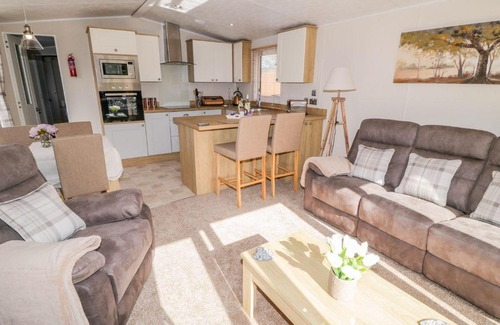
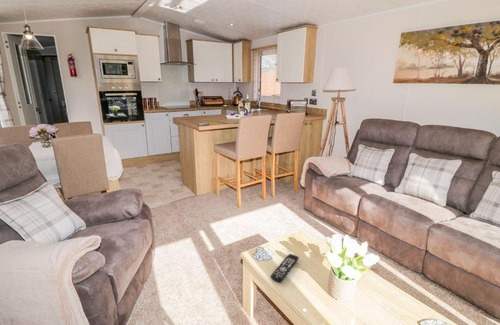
+ remote control (285, 267)
